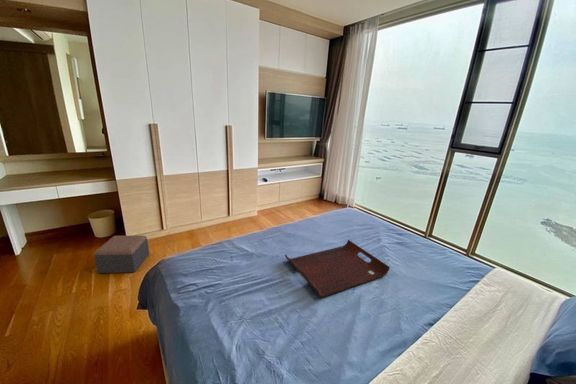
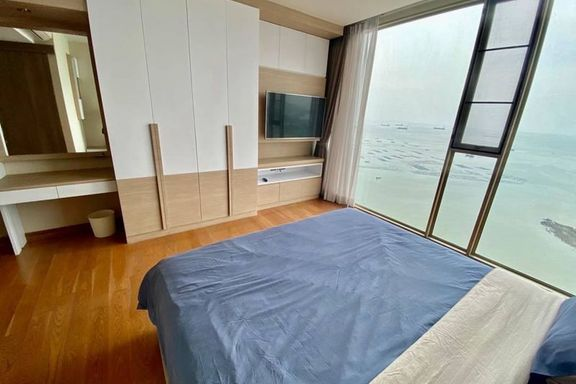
- serving tray (335, 264)
- footstool (123, 252)
